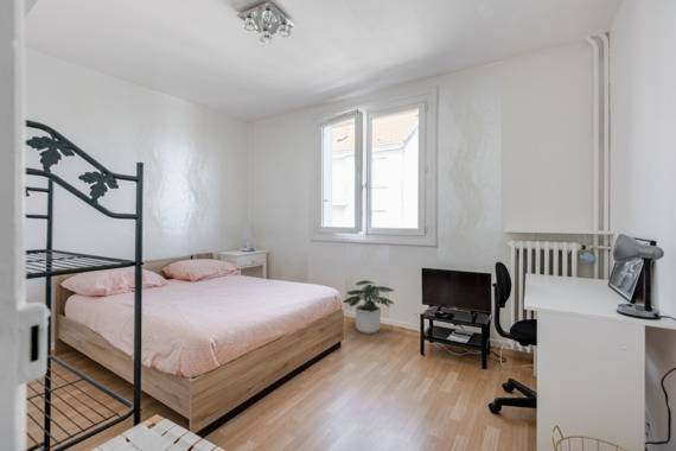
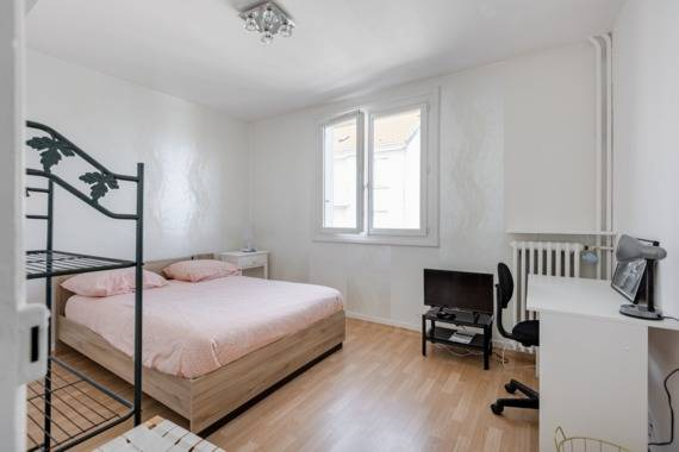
- potted plant (368, 306)
